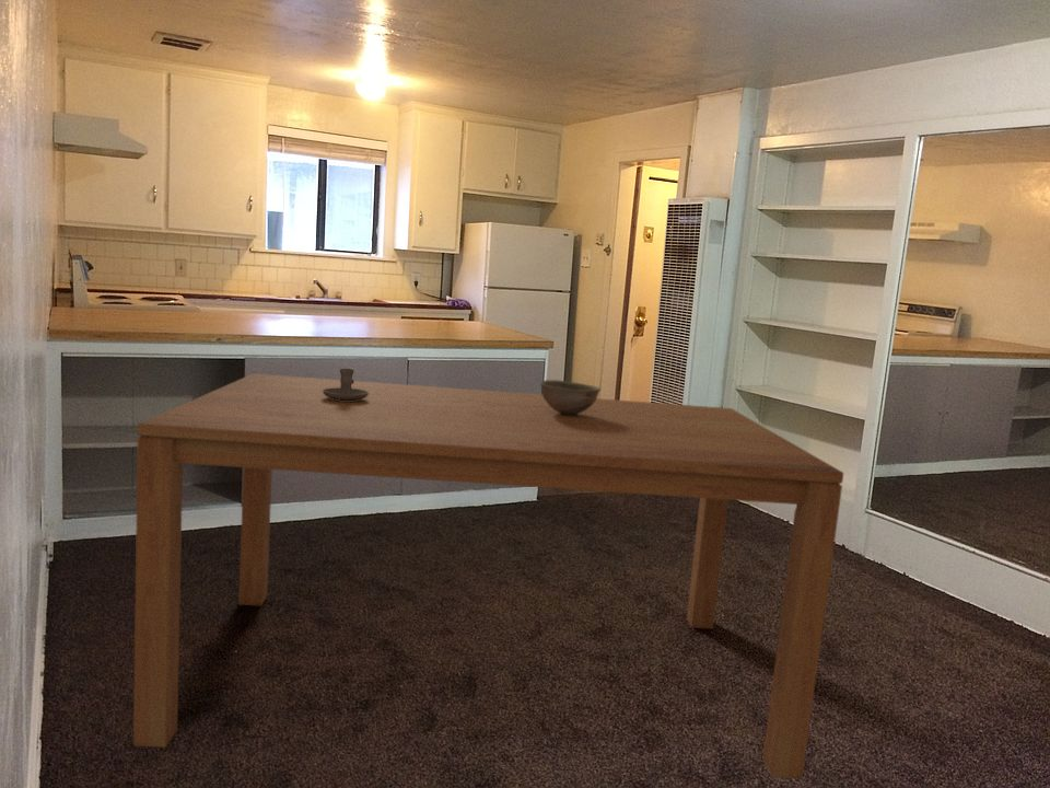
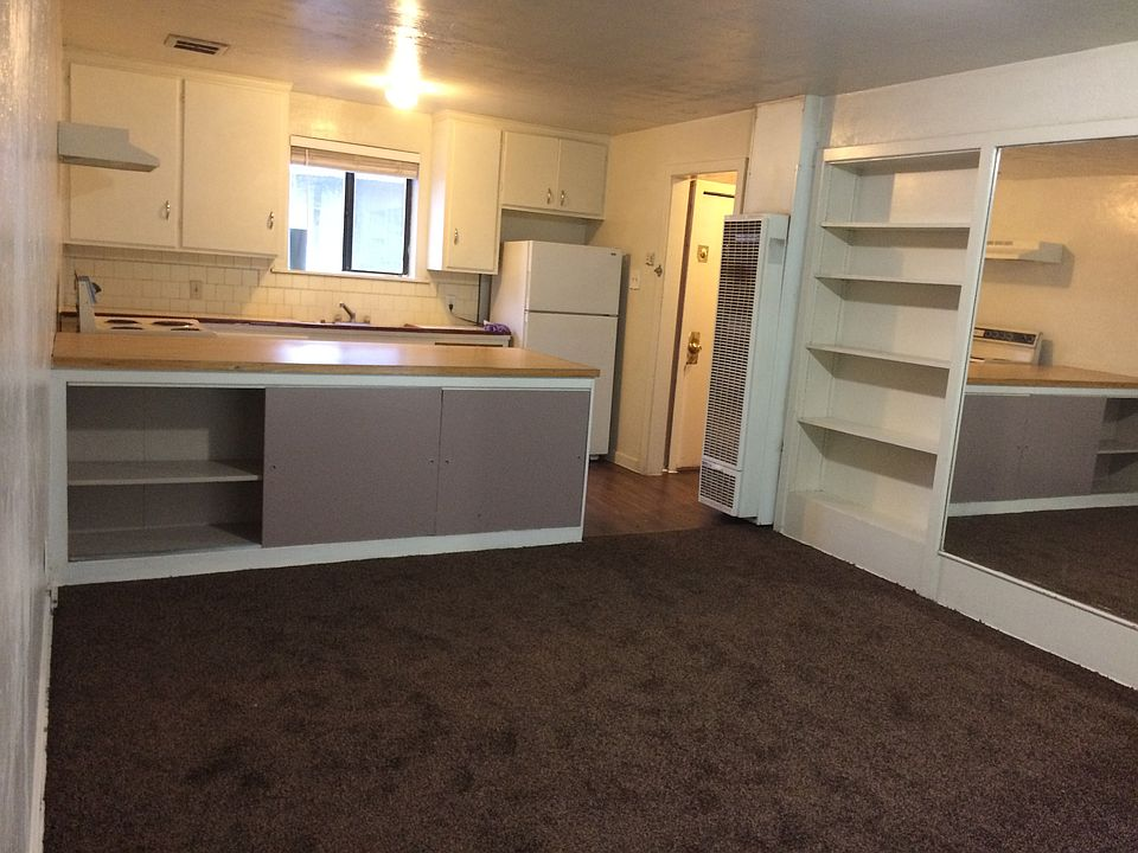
- bowl (569, 398)
- dining table (494, 484)
- candle holder (346, 383)
